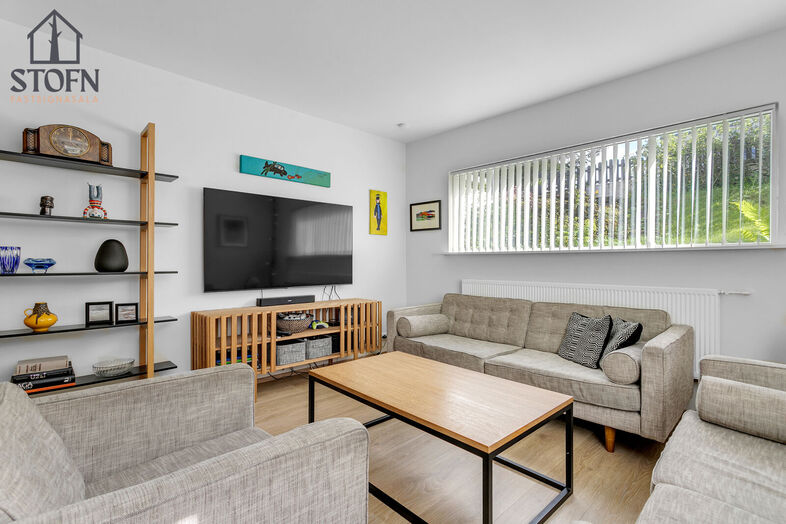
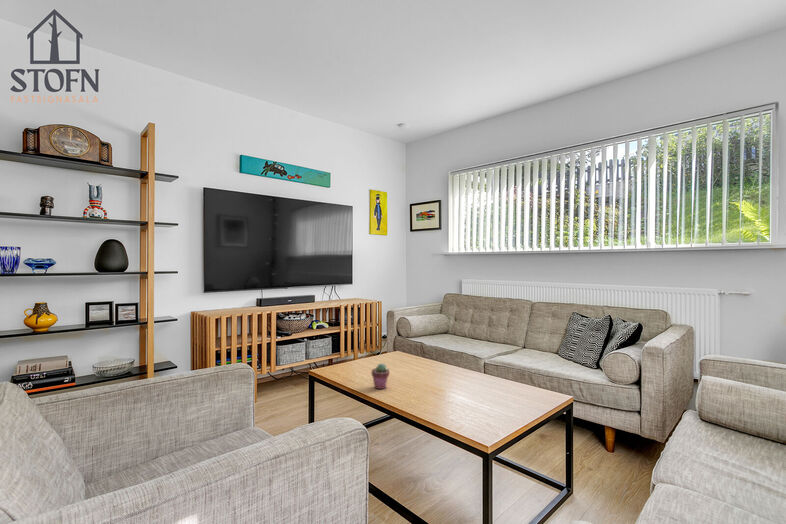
+ potted succulent (380, 375)
